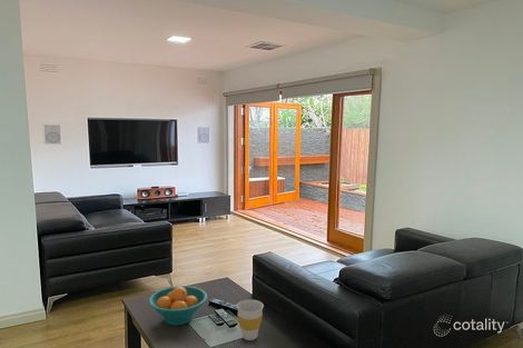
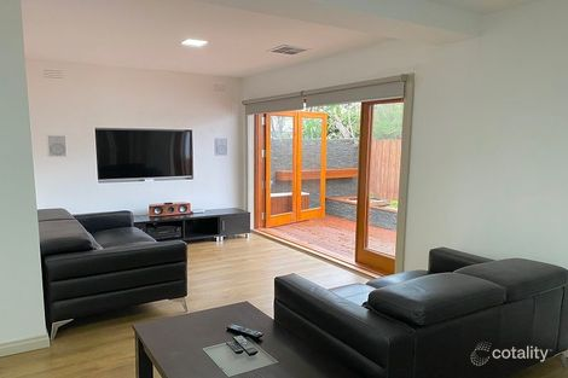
- fruit bowl (178, 302)
- cup (249, 320)
